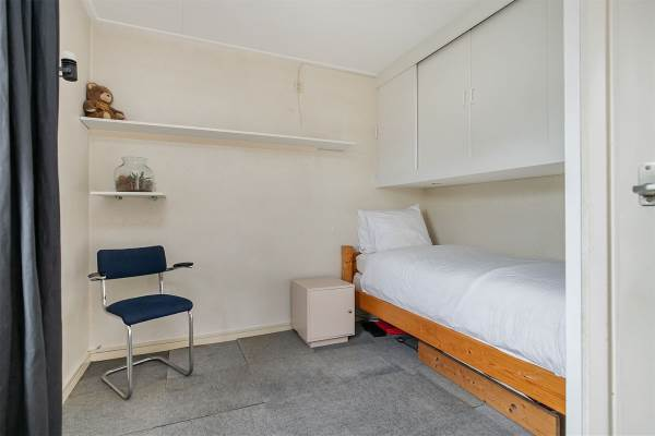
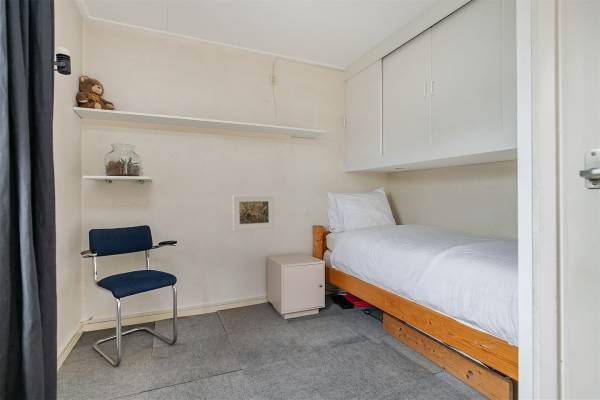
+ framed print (254, 212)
